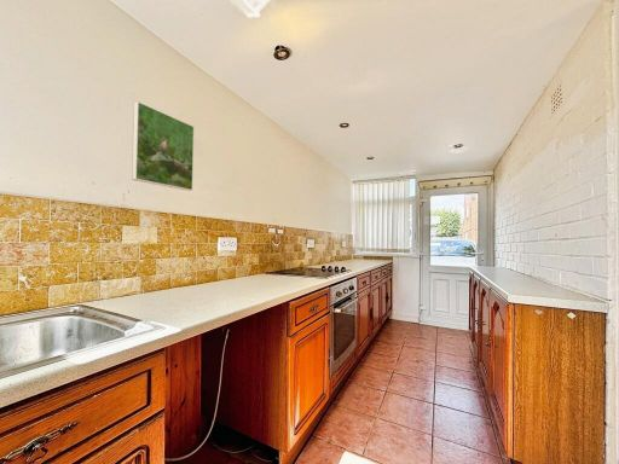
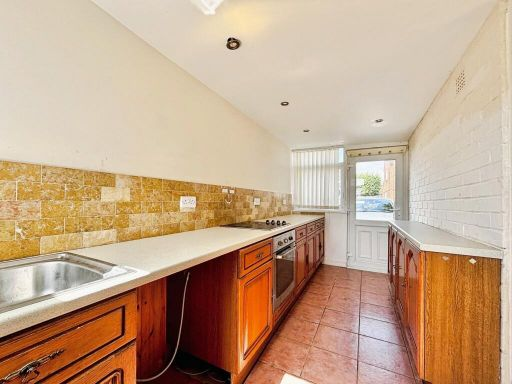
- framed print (166, 150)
